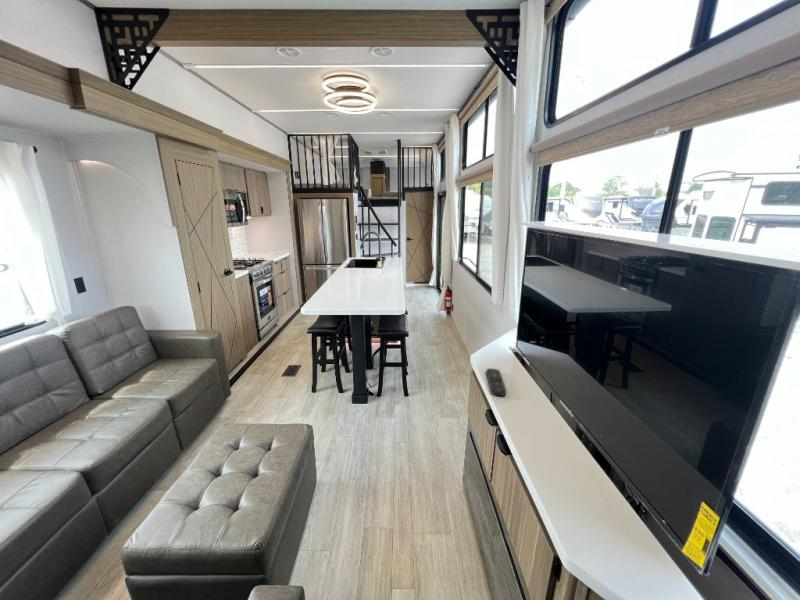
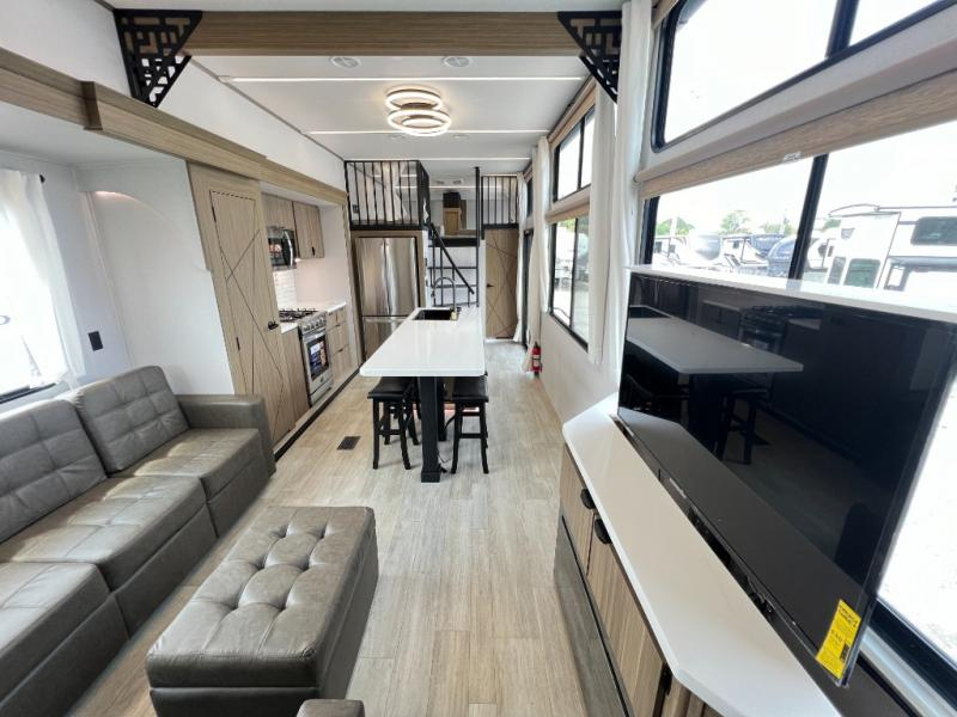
- remote control (495, 380)
